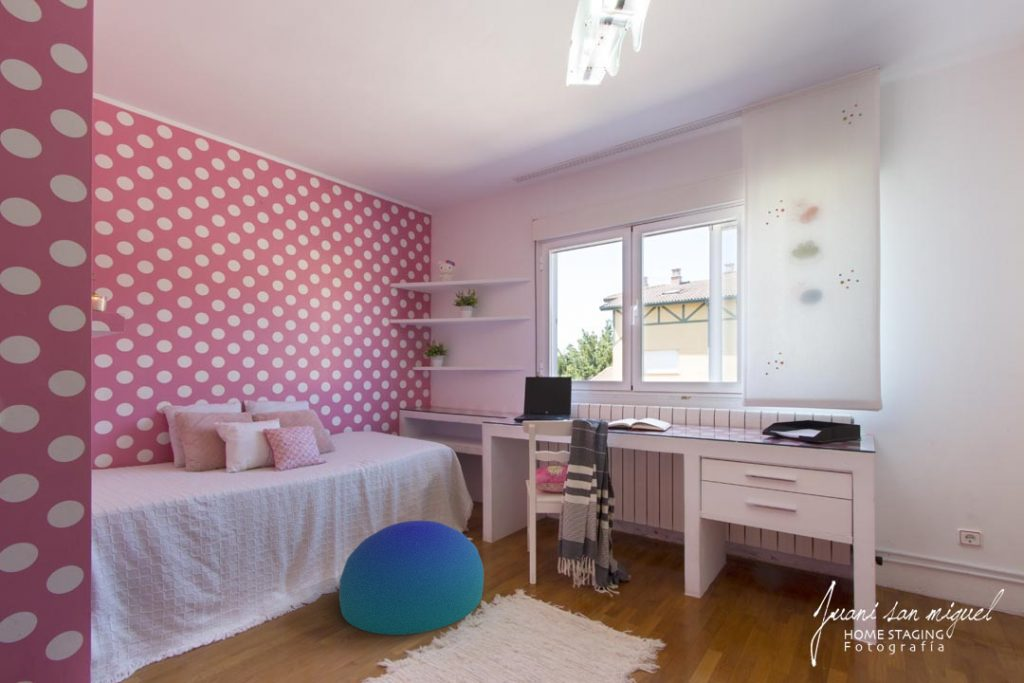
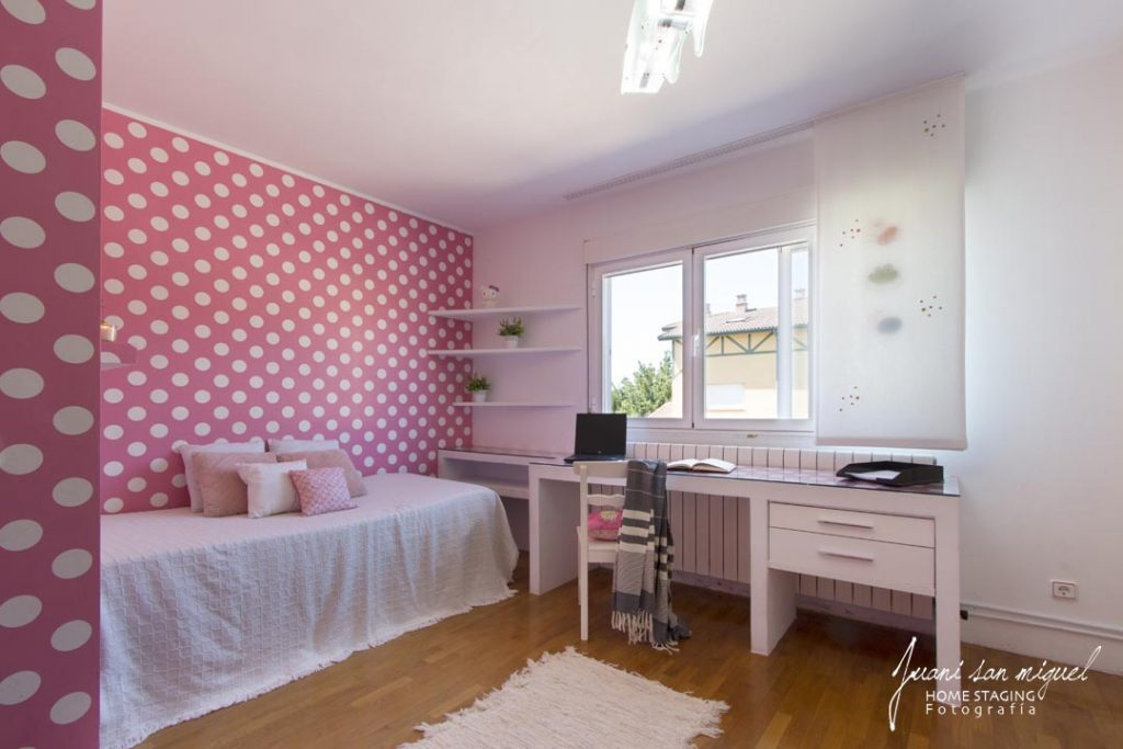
- pouf (413, 561)
